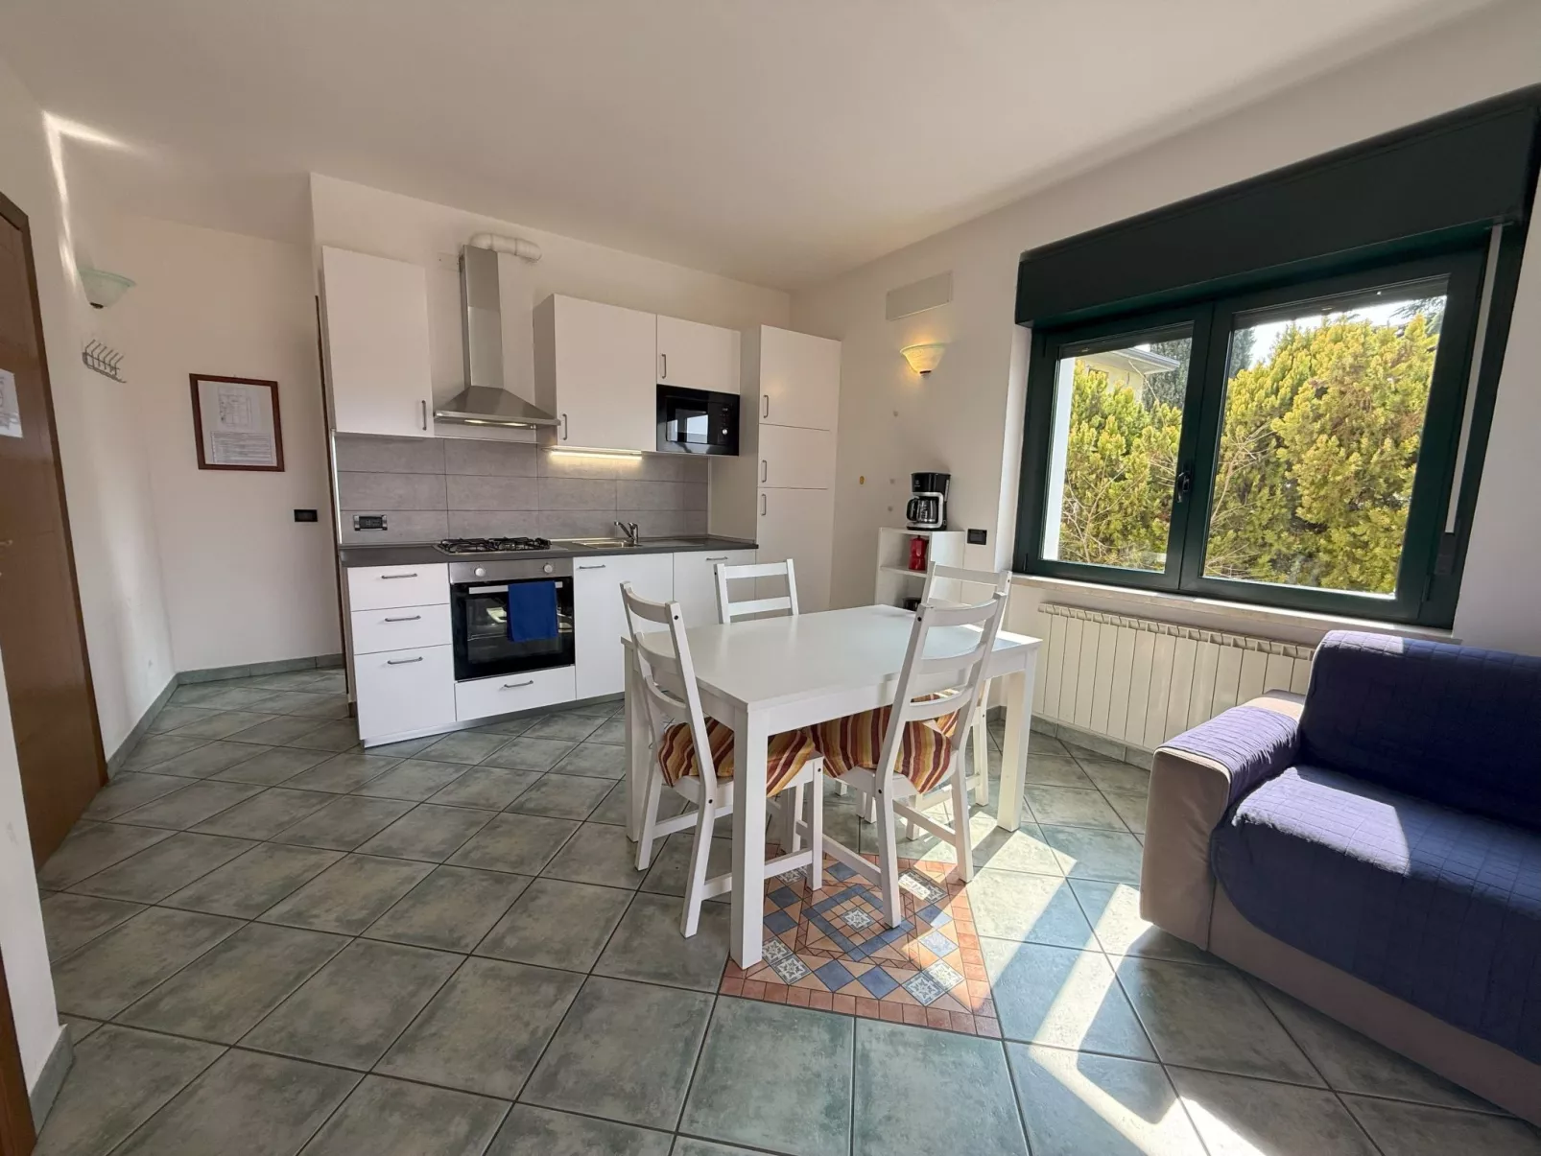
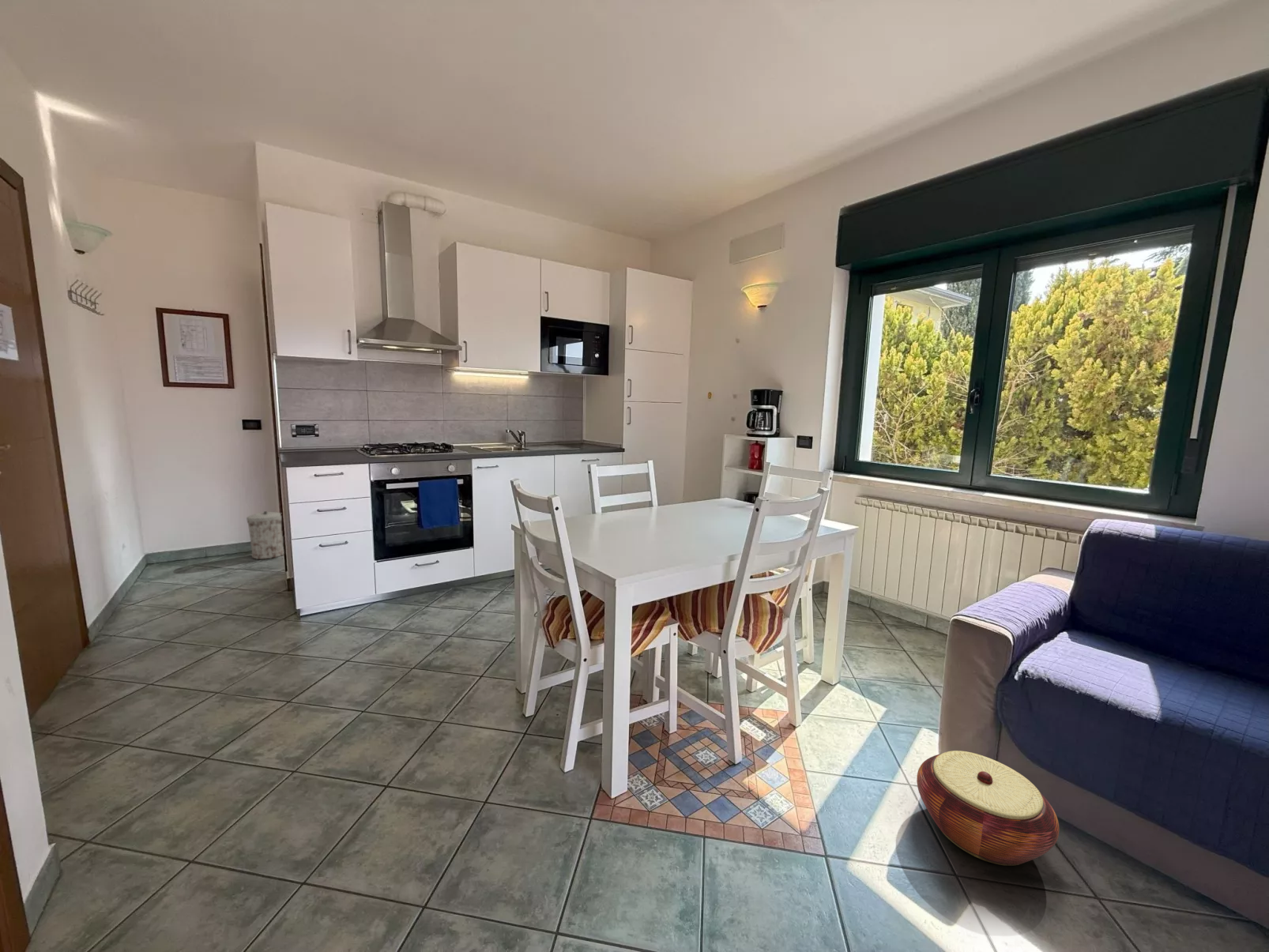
+ woven basket (983, 803)
+ trash can (266, 533)
